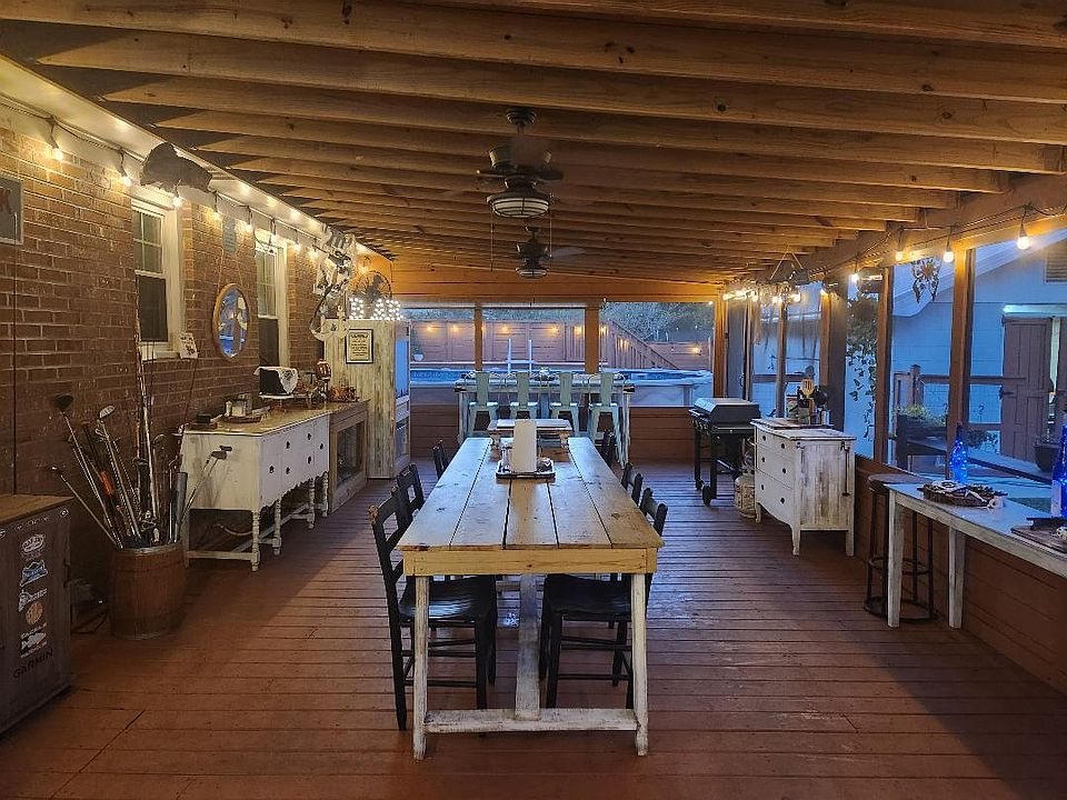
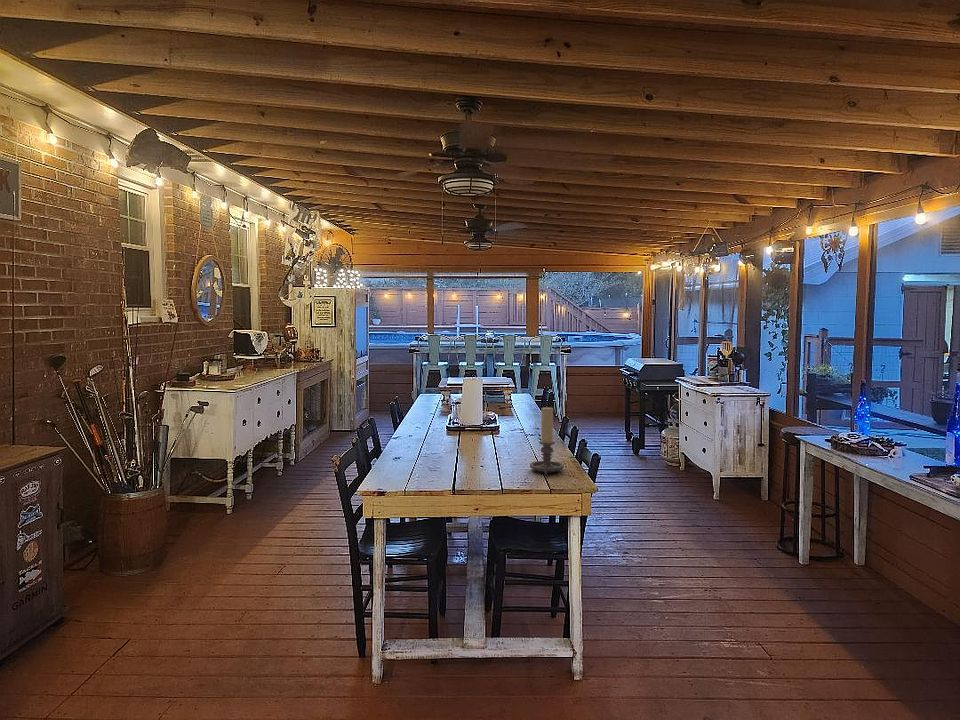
+ candle holder (546, 439)
